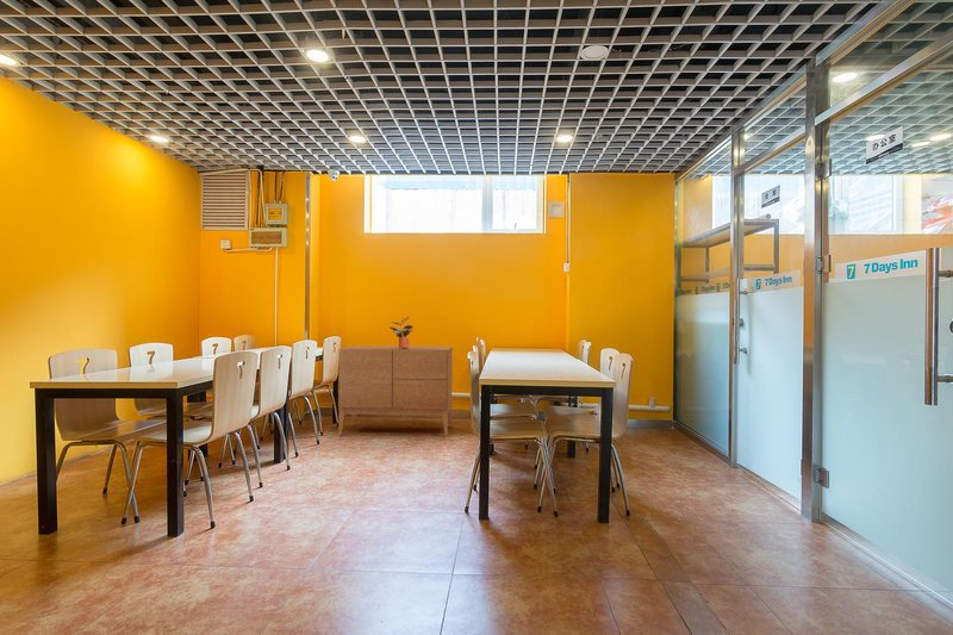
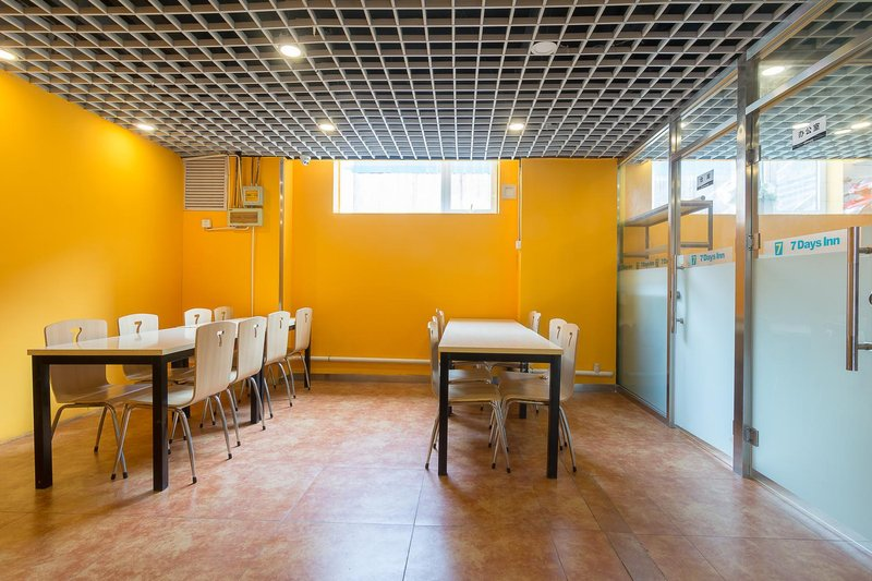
- sideboard (397, 388)
- potted plant (400, 331)
